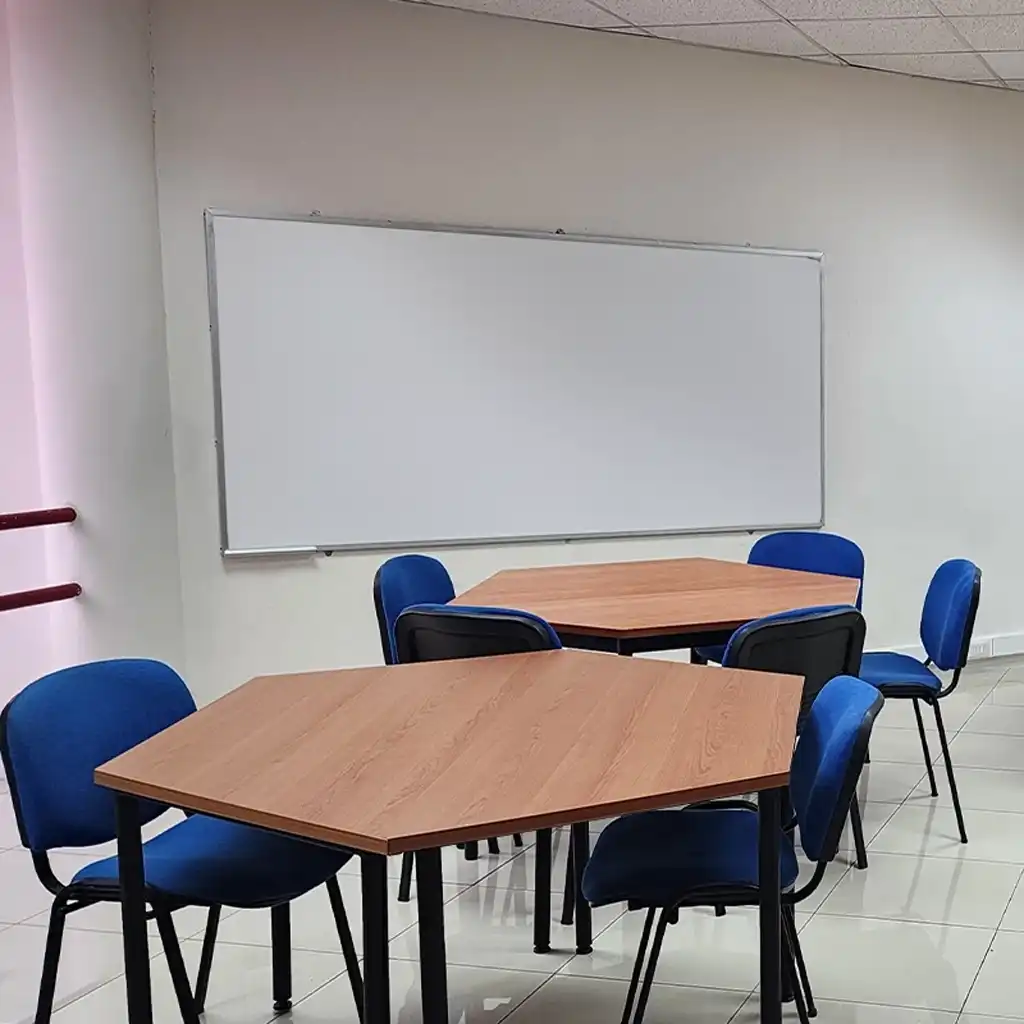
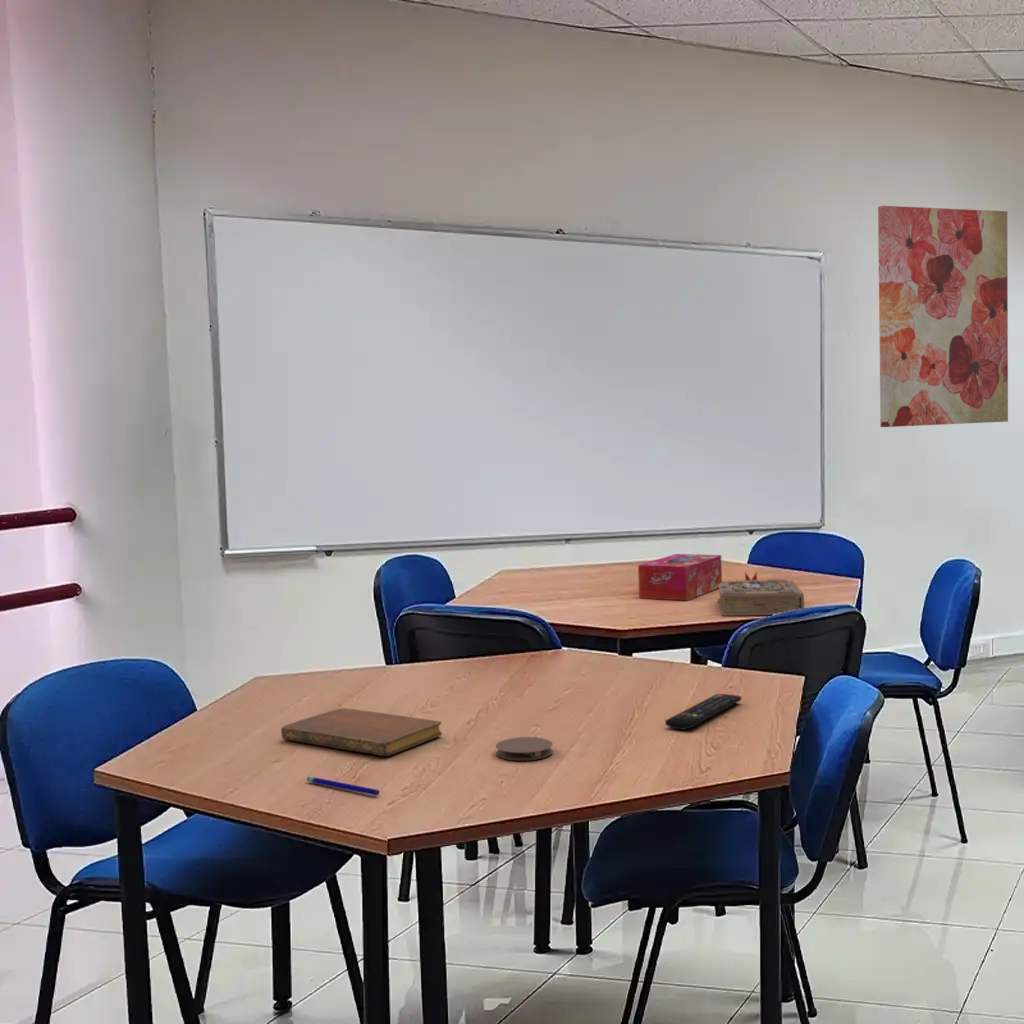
+ tissue box (681, 576)
+ wall art (945, 317)
+ pen (342, 785)
+ notebook (362, 730)
+ coaster (524, 748)
+ remote control (705, 711)
+ book (758, 592)
